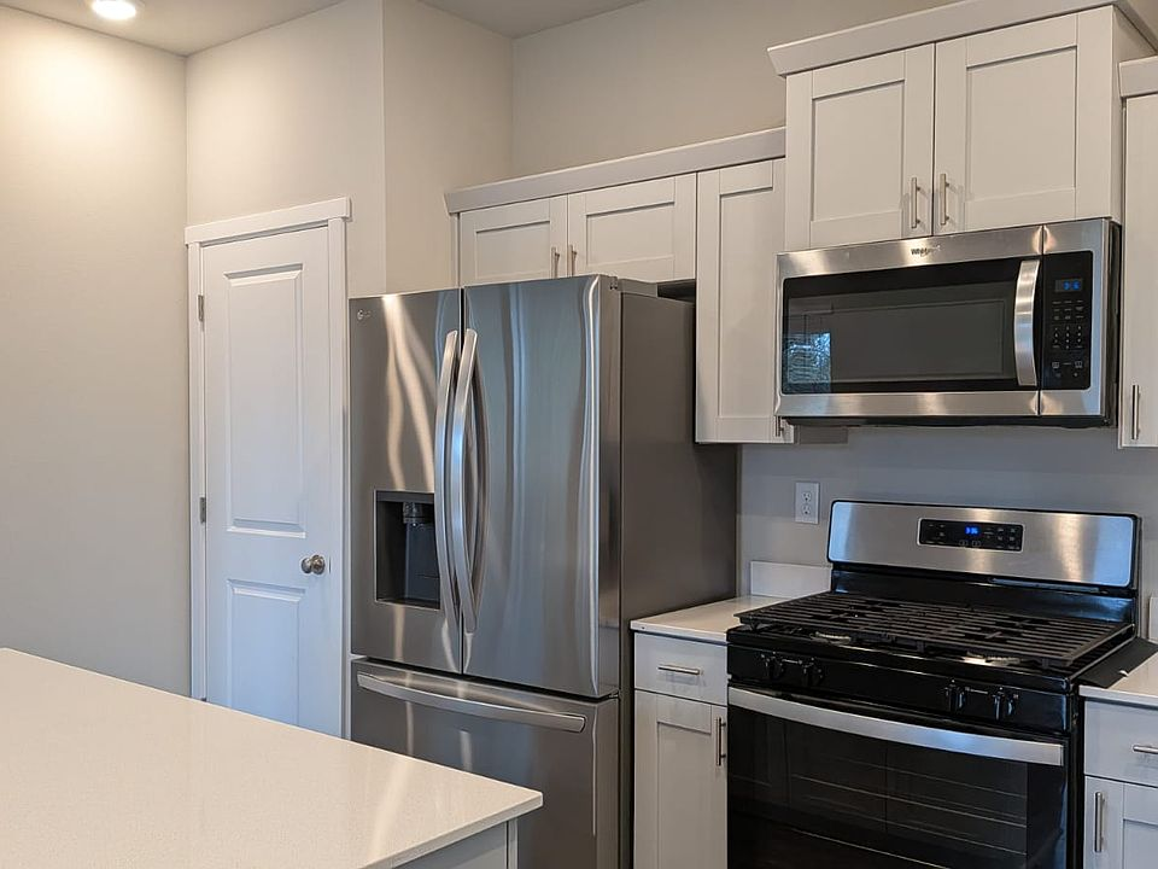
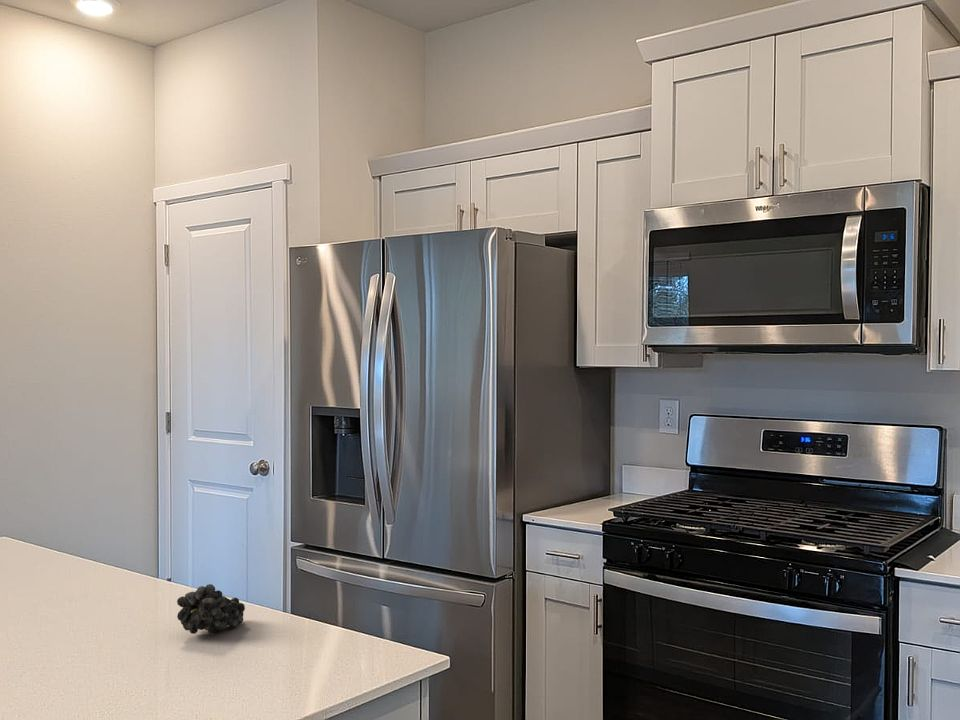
+ fruit (215, 607)
